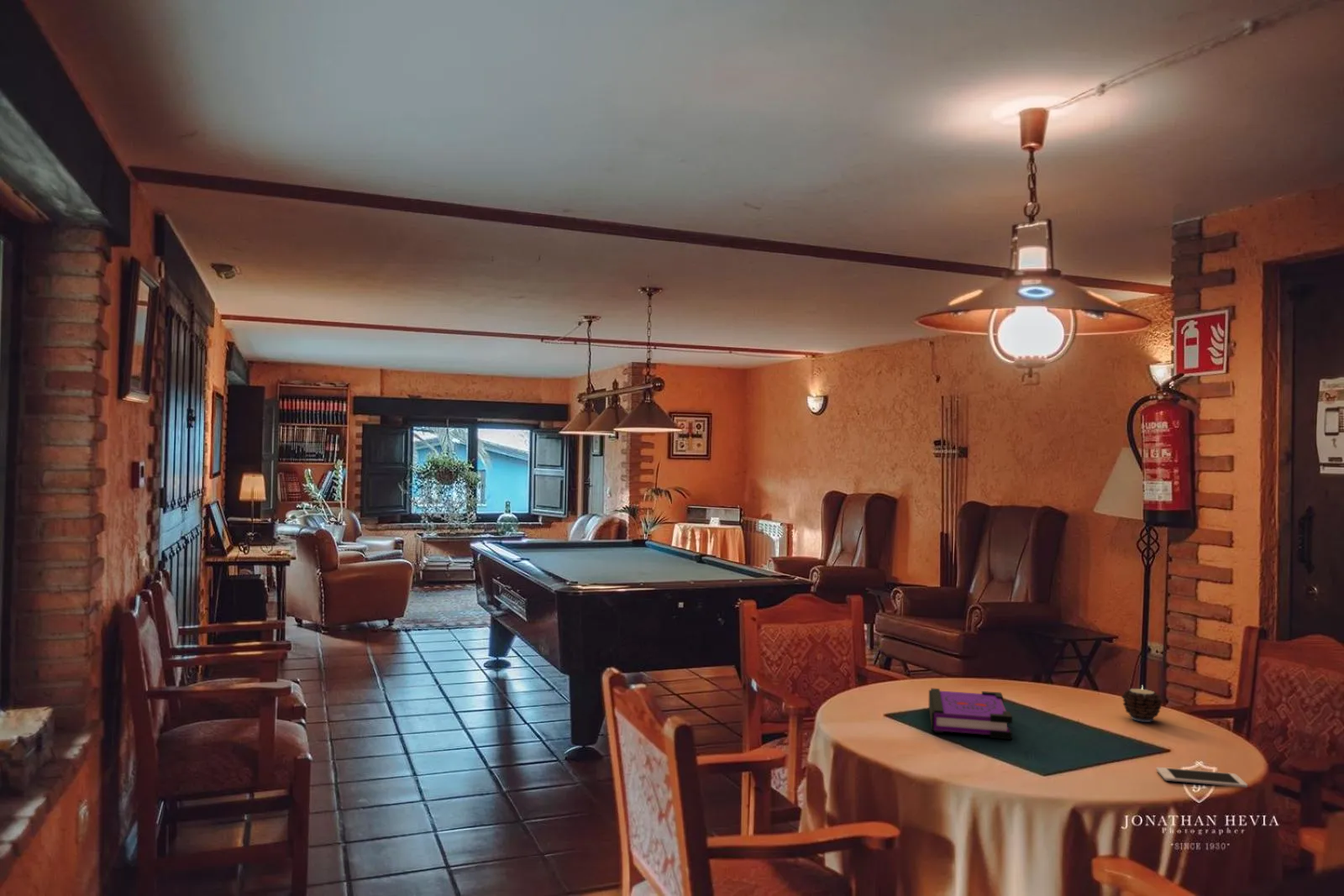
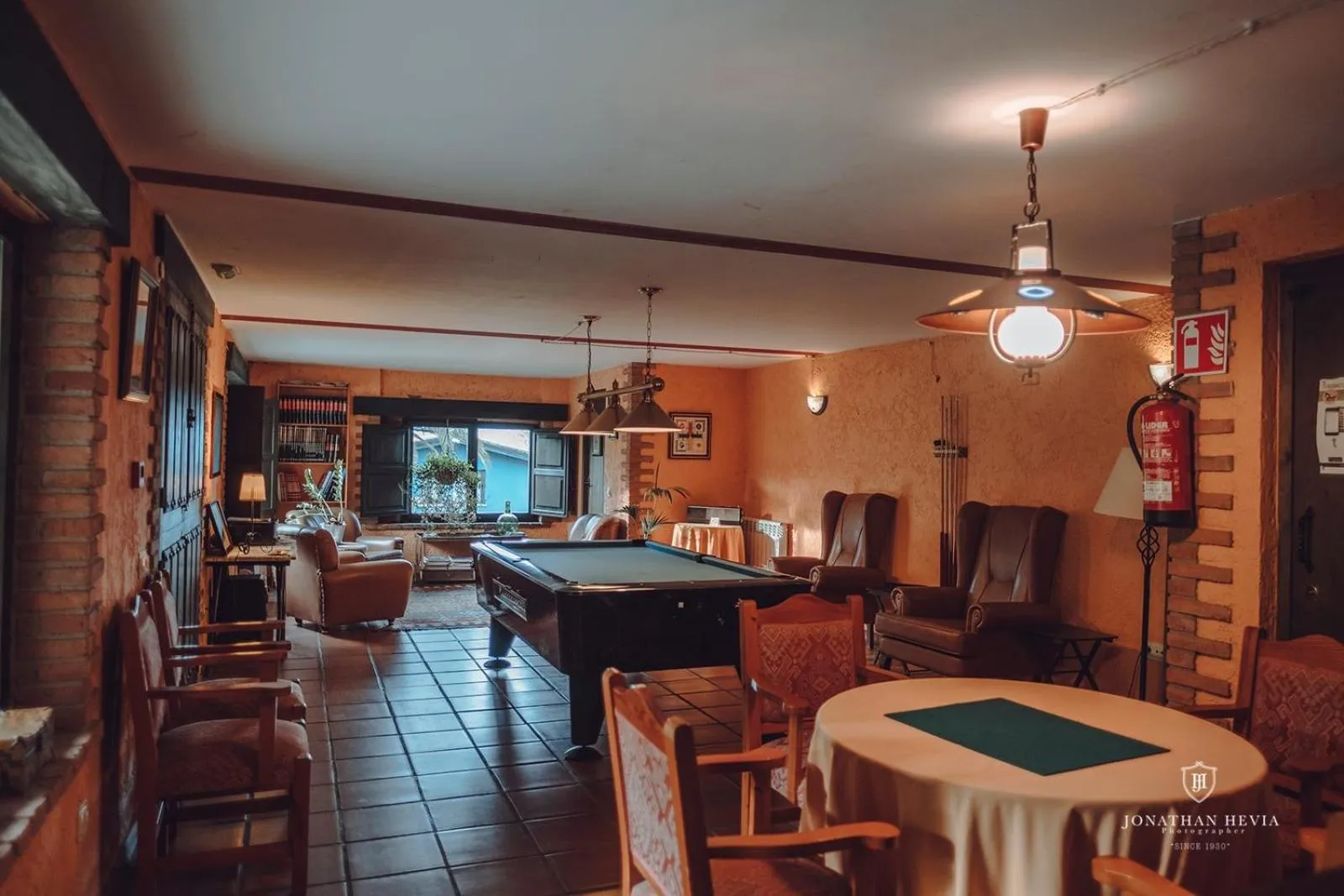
- candle (1142, 702)
- board game (967, 710)
- cell phone (1200, 777)
